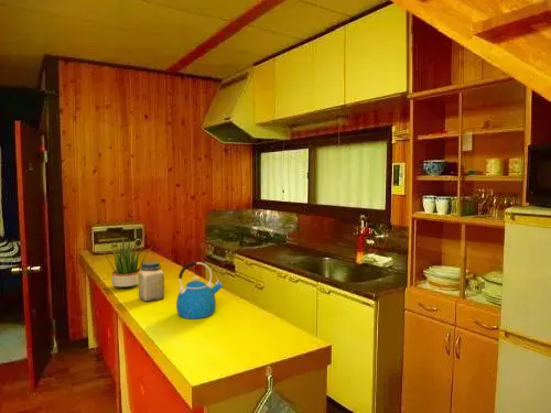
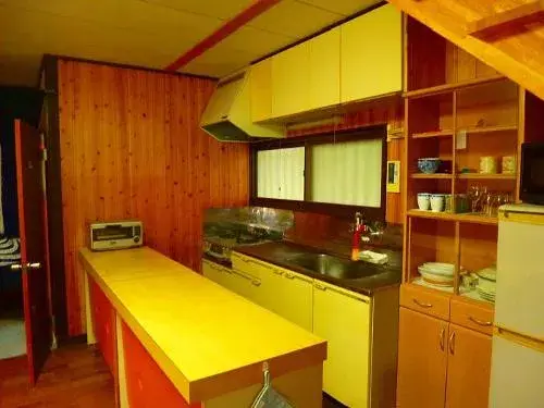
- potted plant (126, 262)
- kettle (201, 286)
- jar (151, 280)
